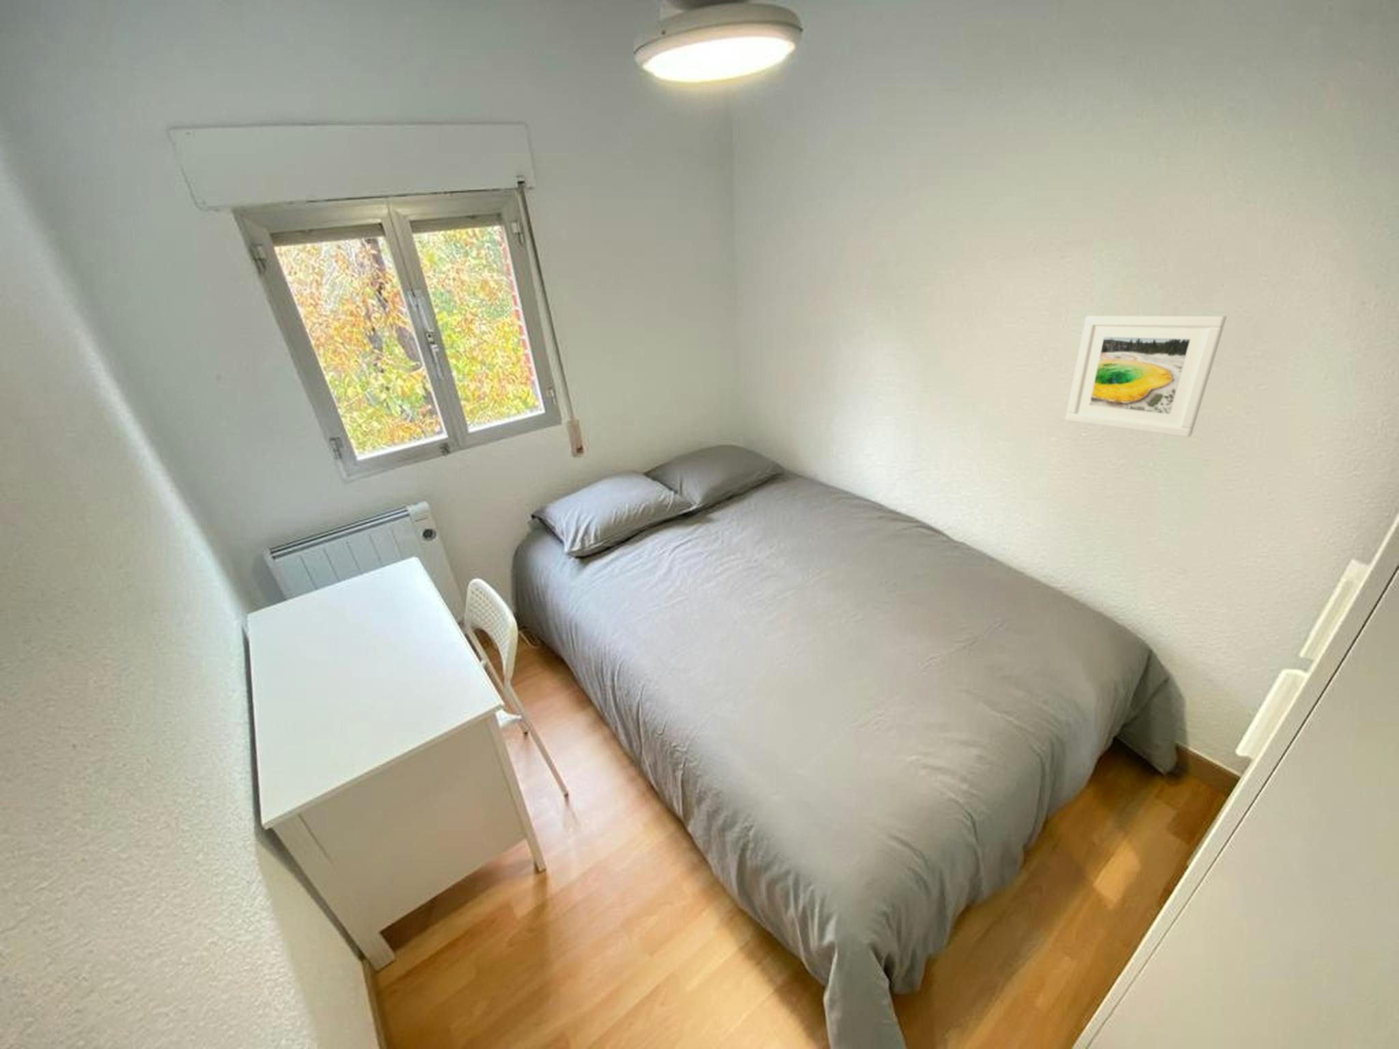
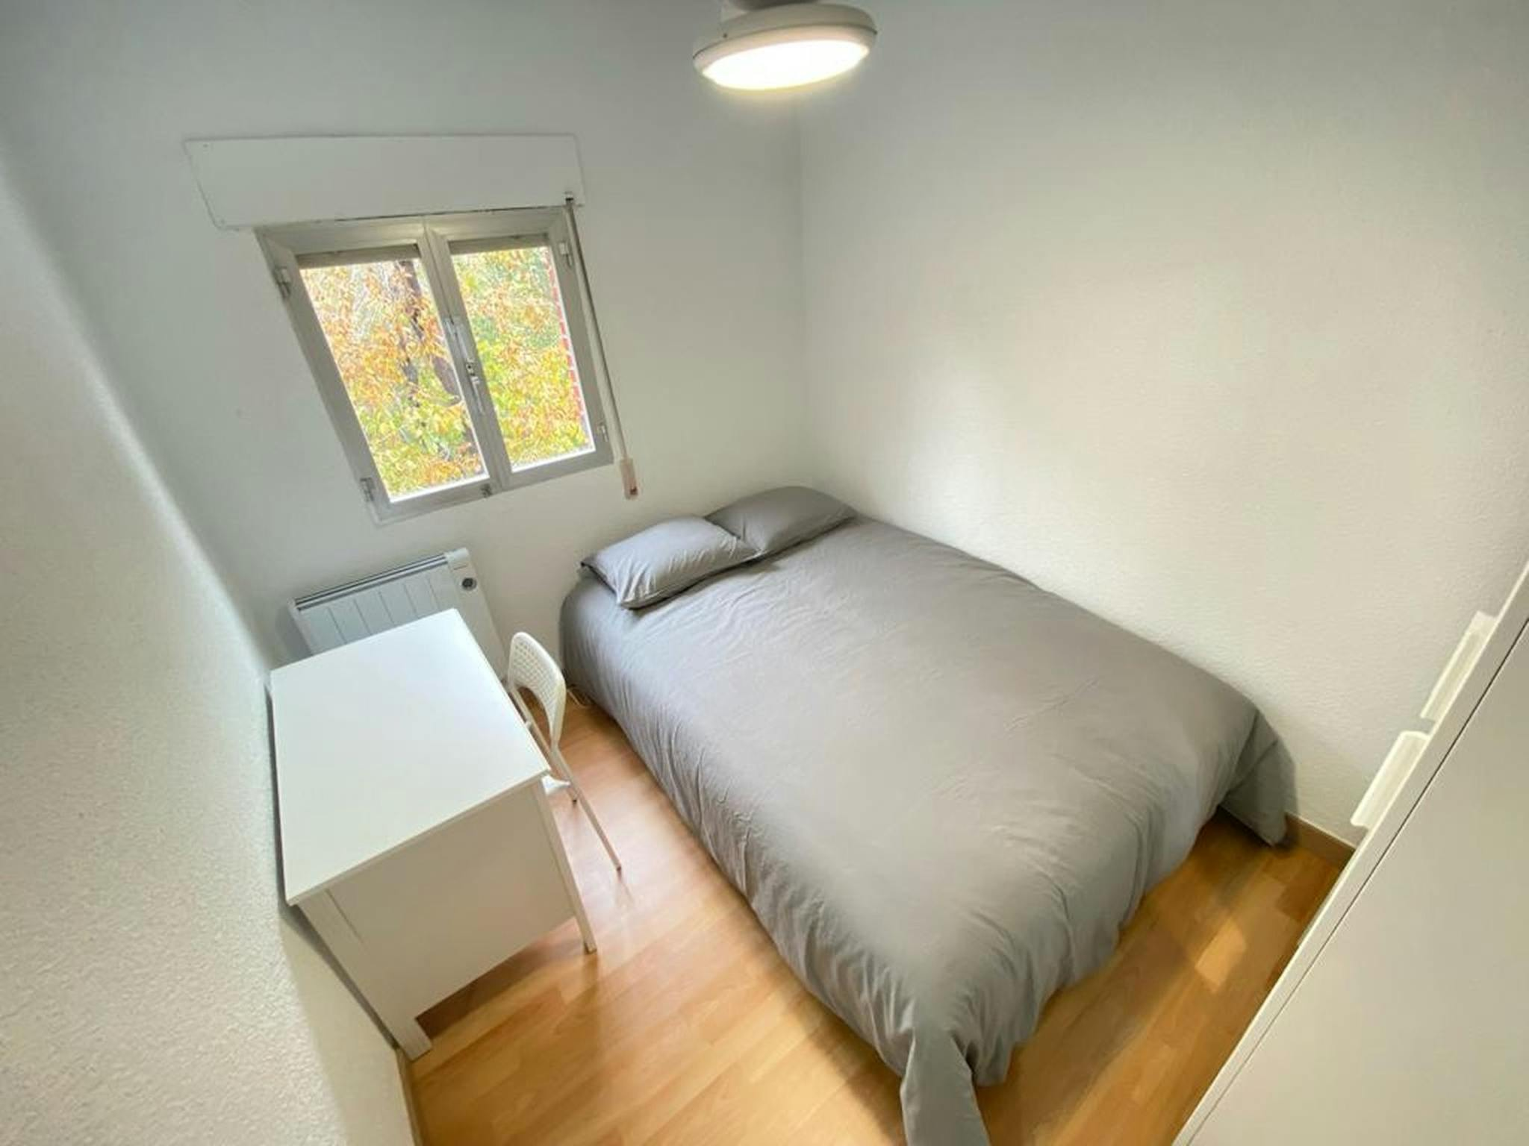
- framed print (1137, 374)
